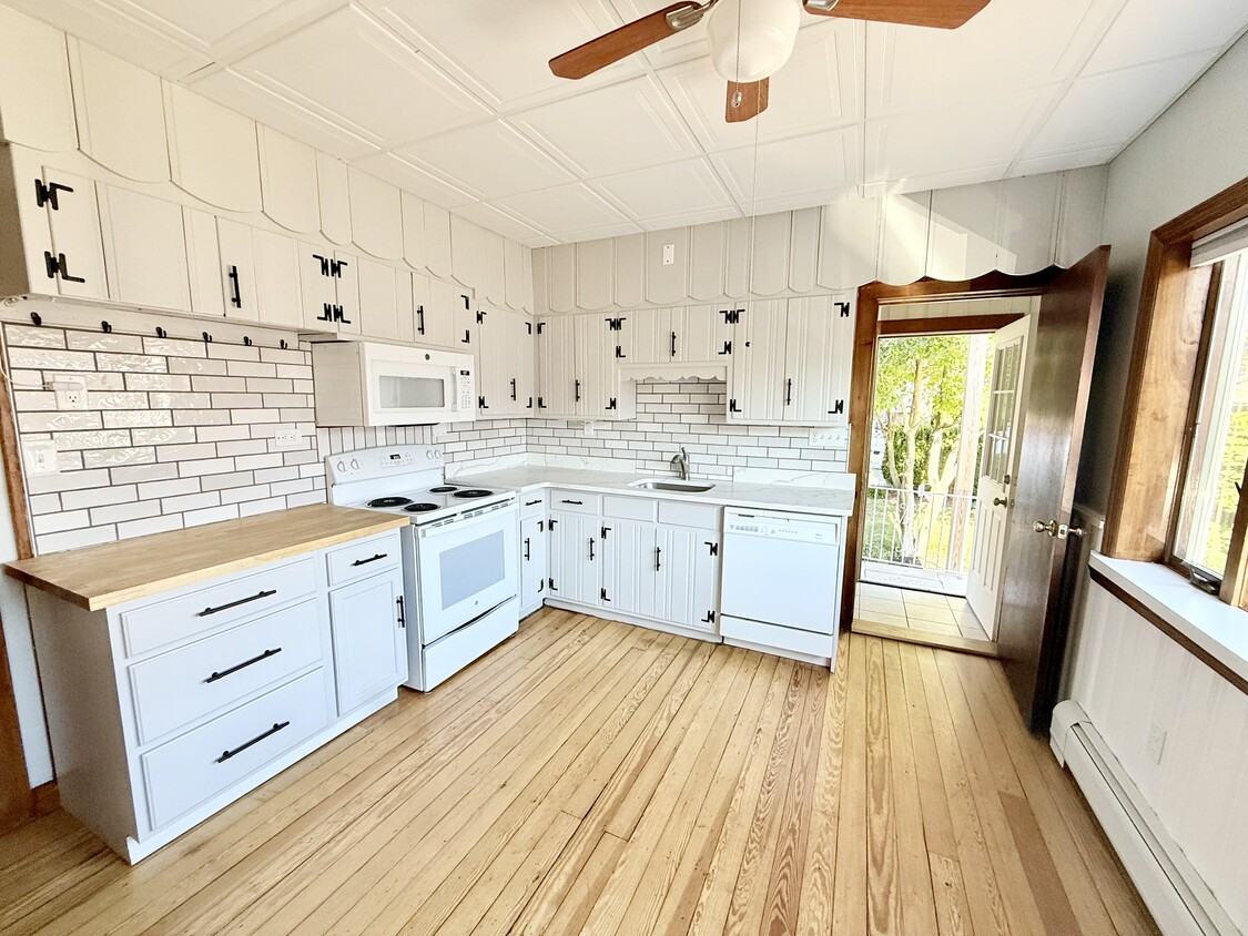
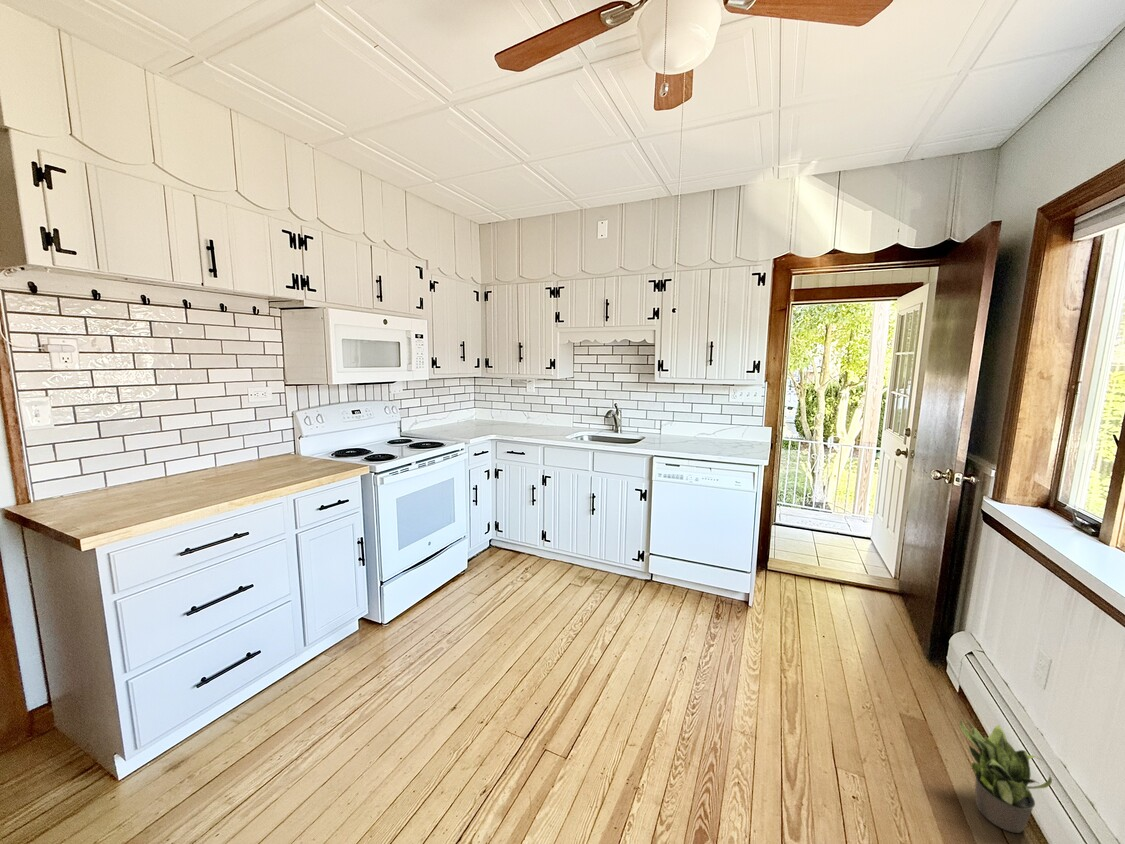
+ potted plant (1005, 771)
